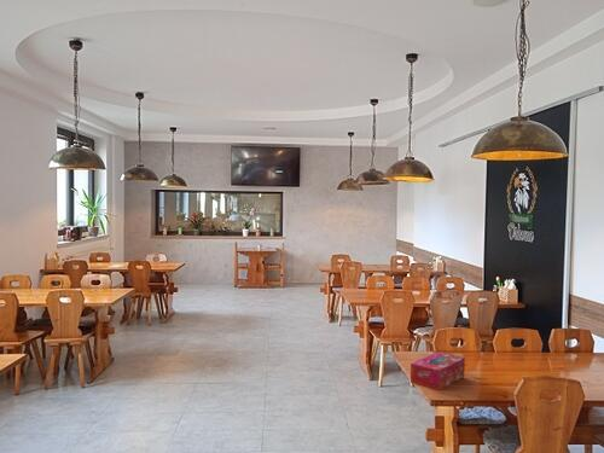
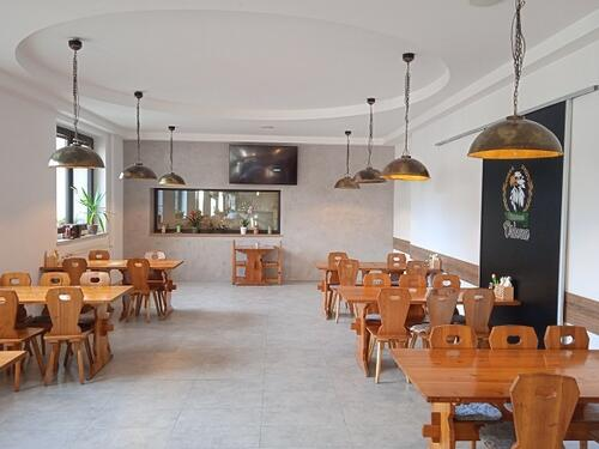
- tissue box (437, 370)
